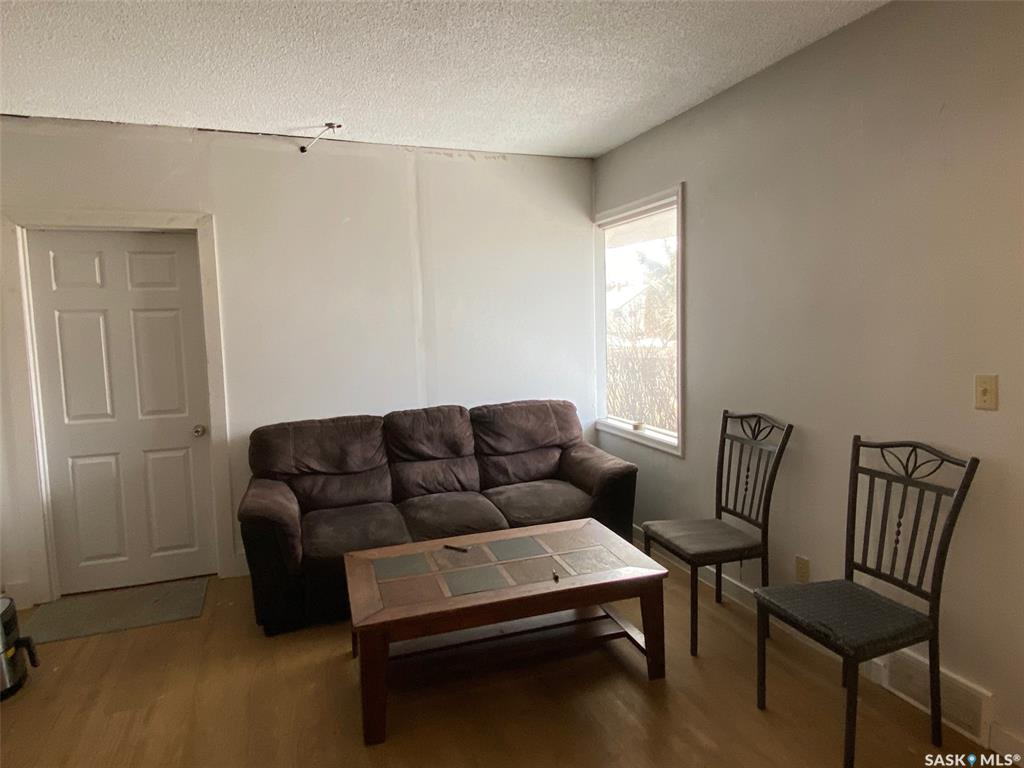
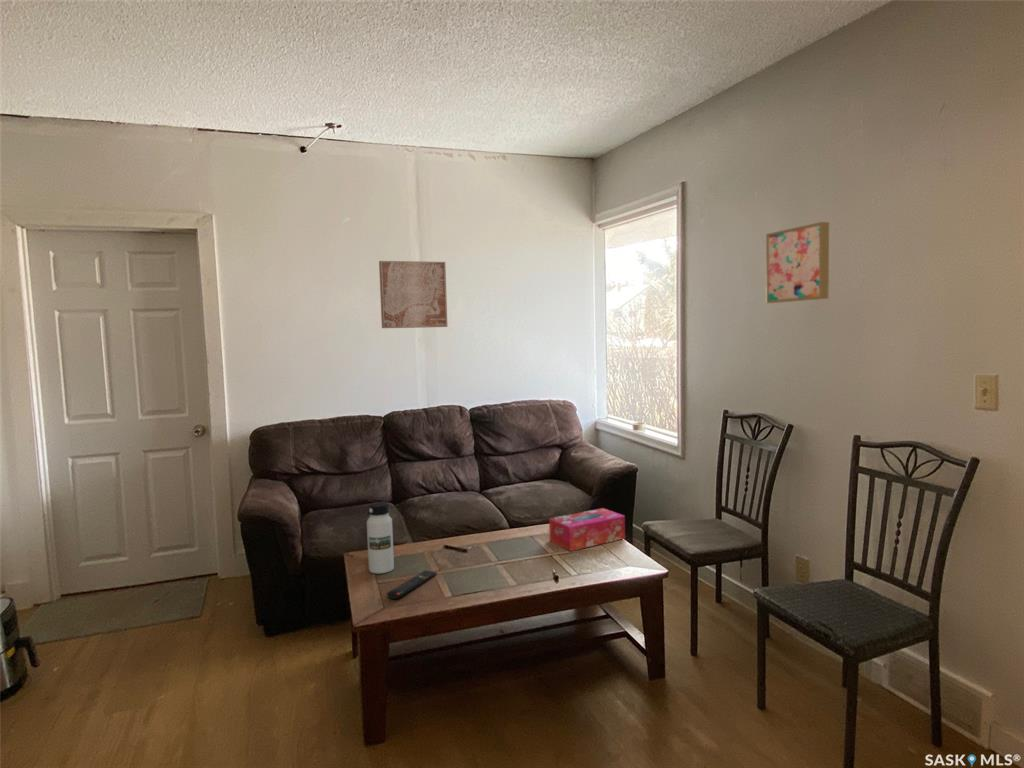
+ tissue box (587, 528)
+ wall art (795, 264)
+ water bottle (380, 536)
+ remote control (412, 584)
+ wall art (413, 294)
